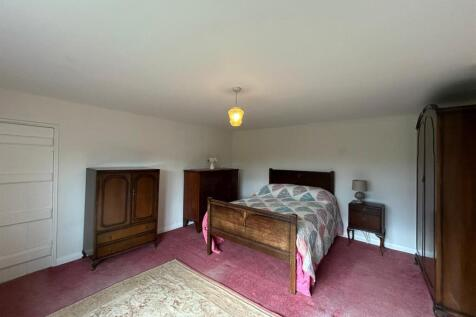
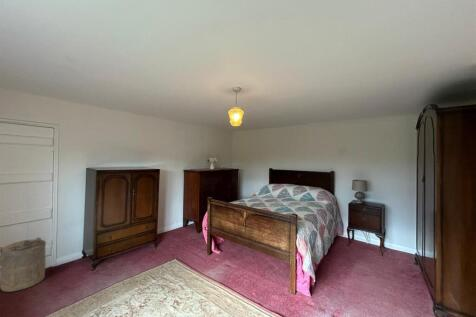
+ laundry hamper (22, 261)
